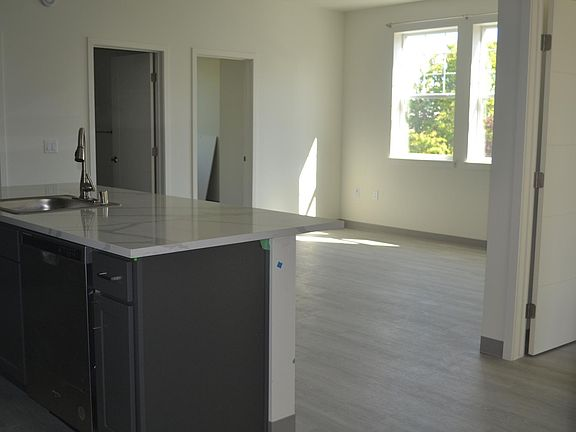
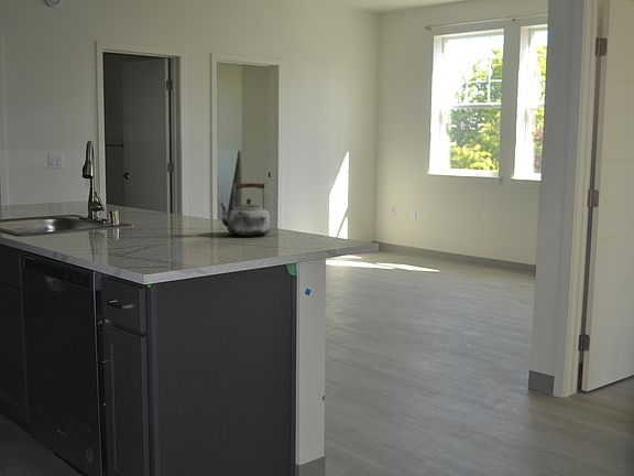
+ kettle (243, 208)
